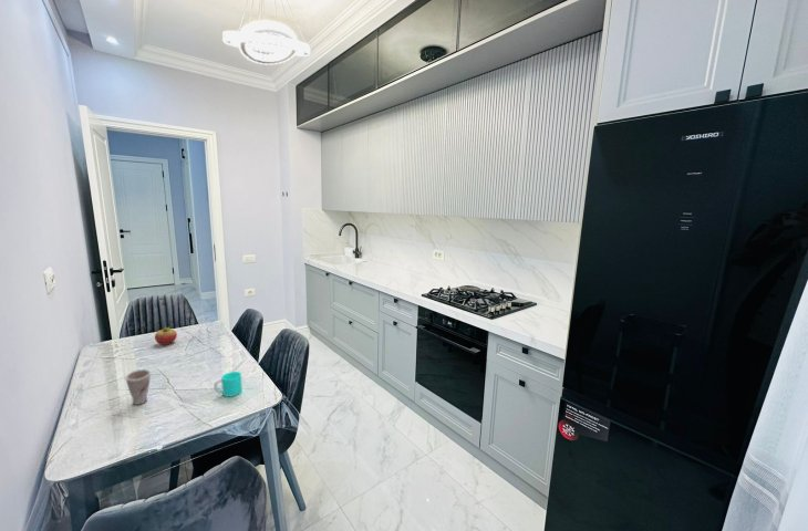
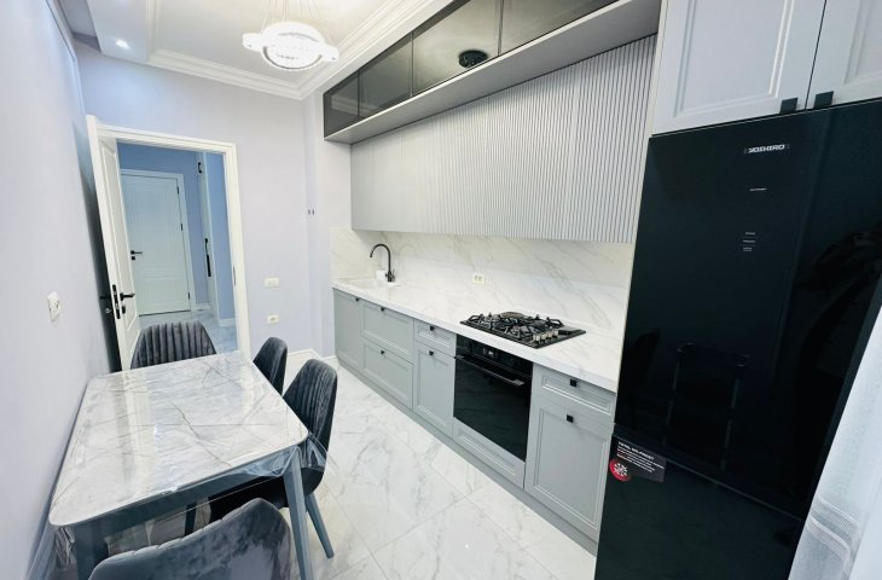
- cup (228, 384)
- fruit (165, 334)
- cup (139, 387)
